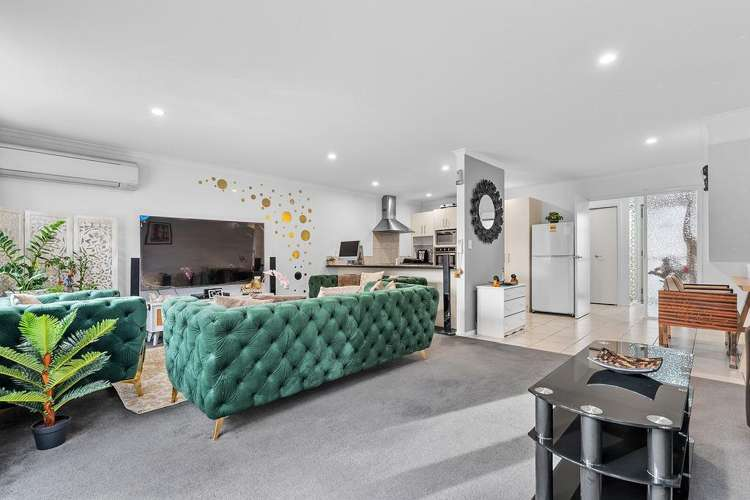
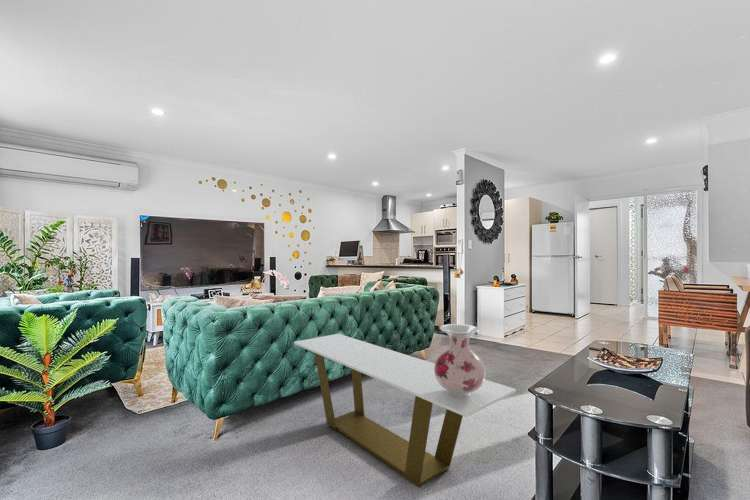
+ vase (459, 359)
+ coffee table (363, 404)
